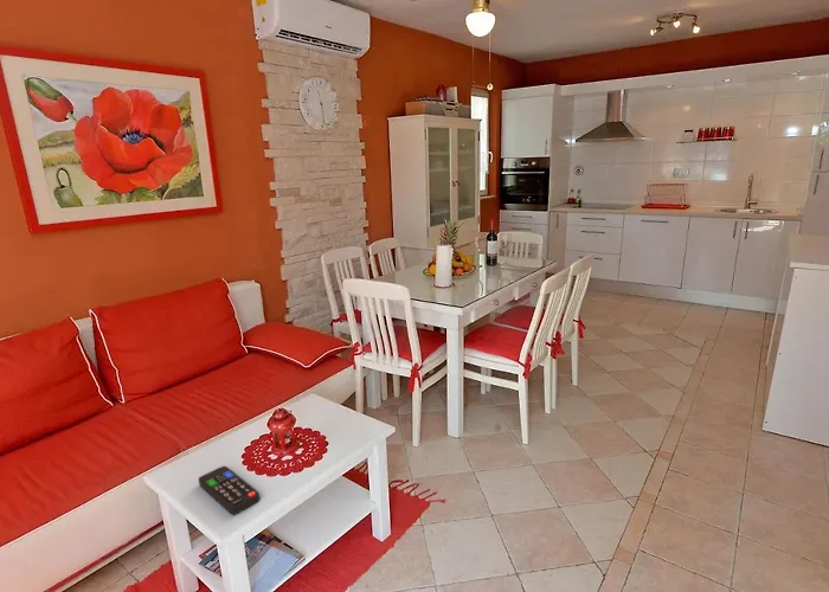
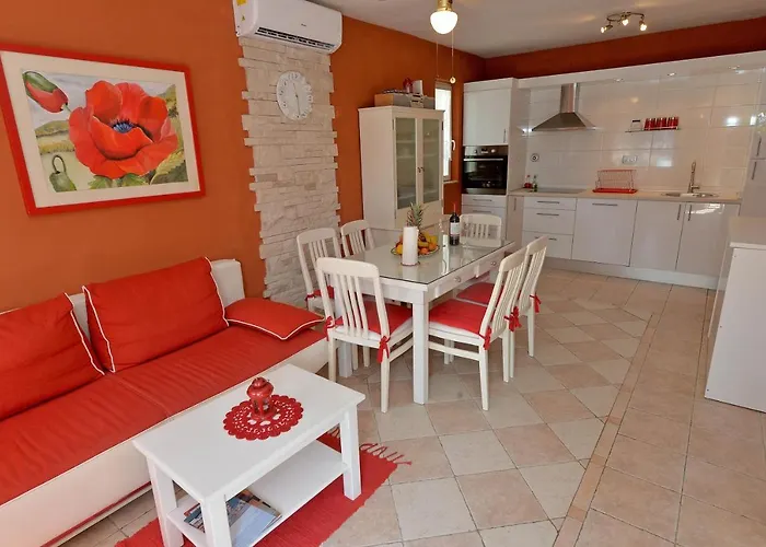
- remote control (227, 488)
